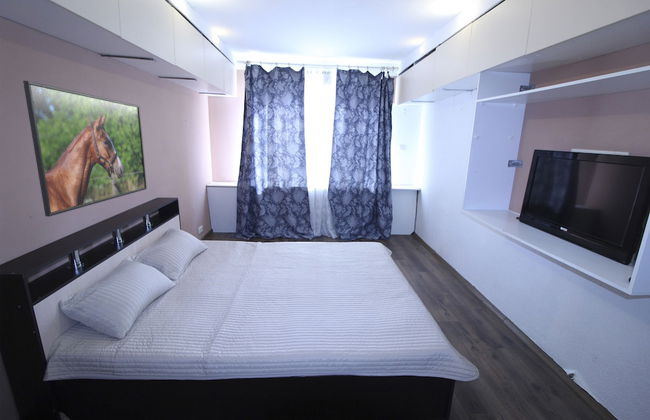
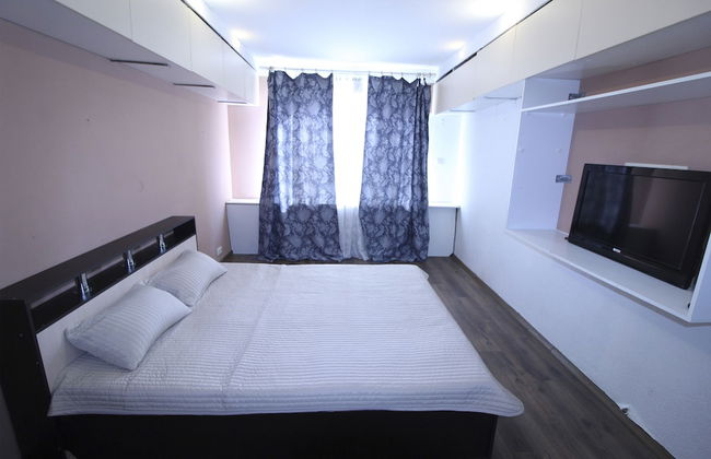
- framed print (101, 149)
